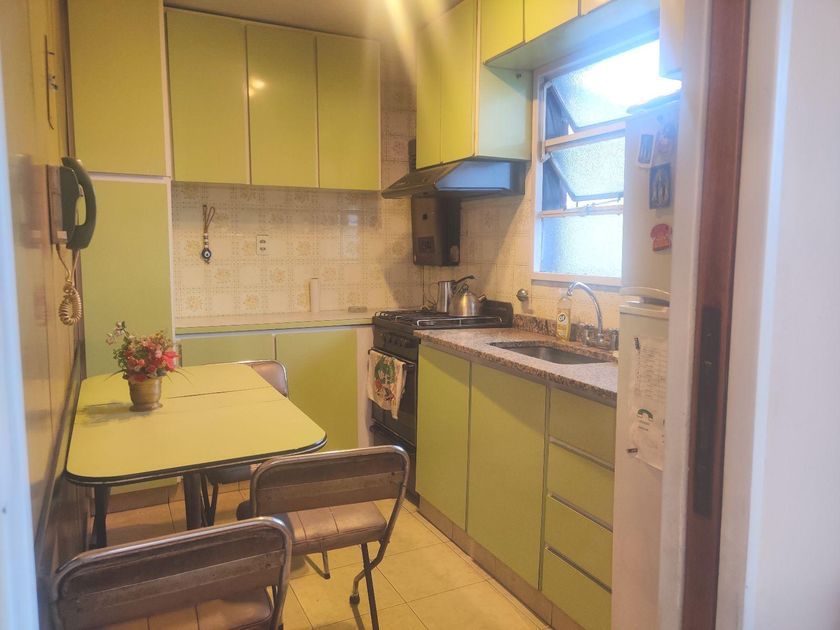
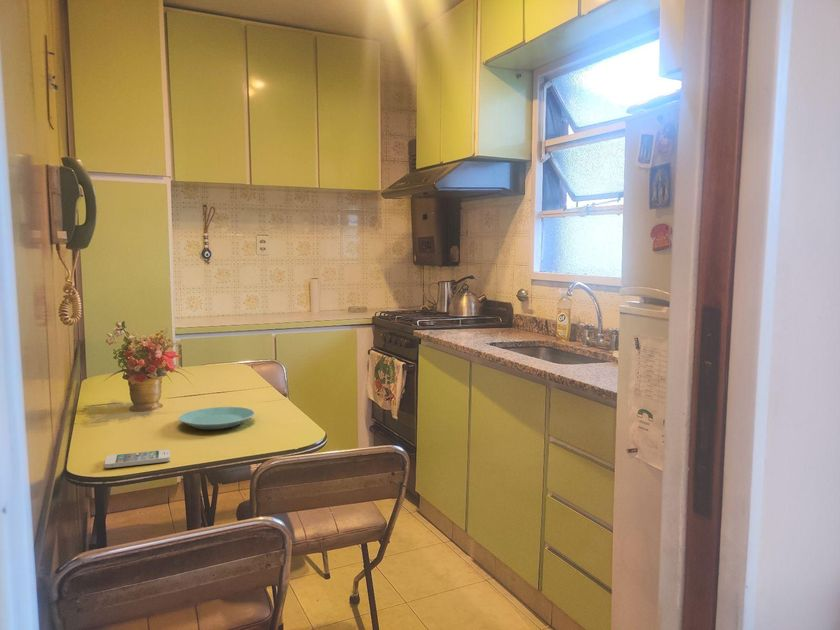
+ smartphone (138, 458)
+ plate (217, 418)
